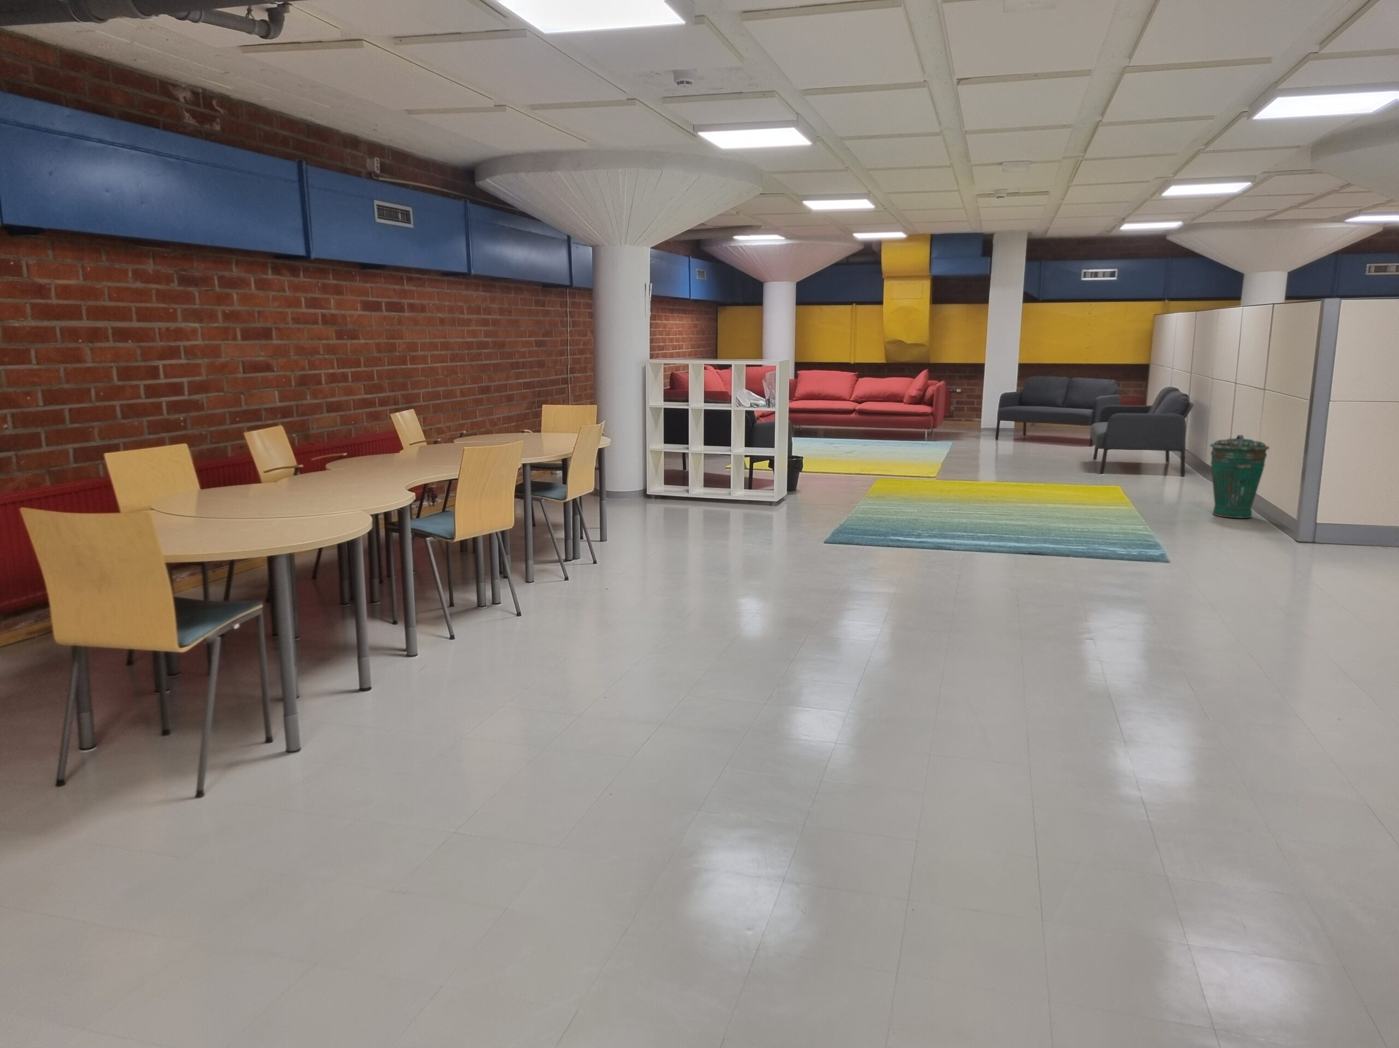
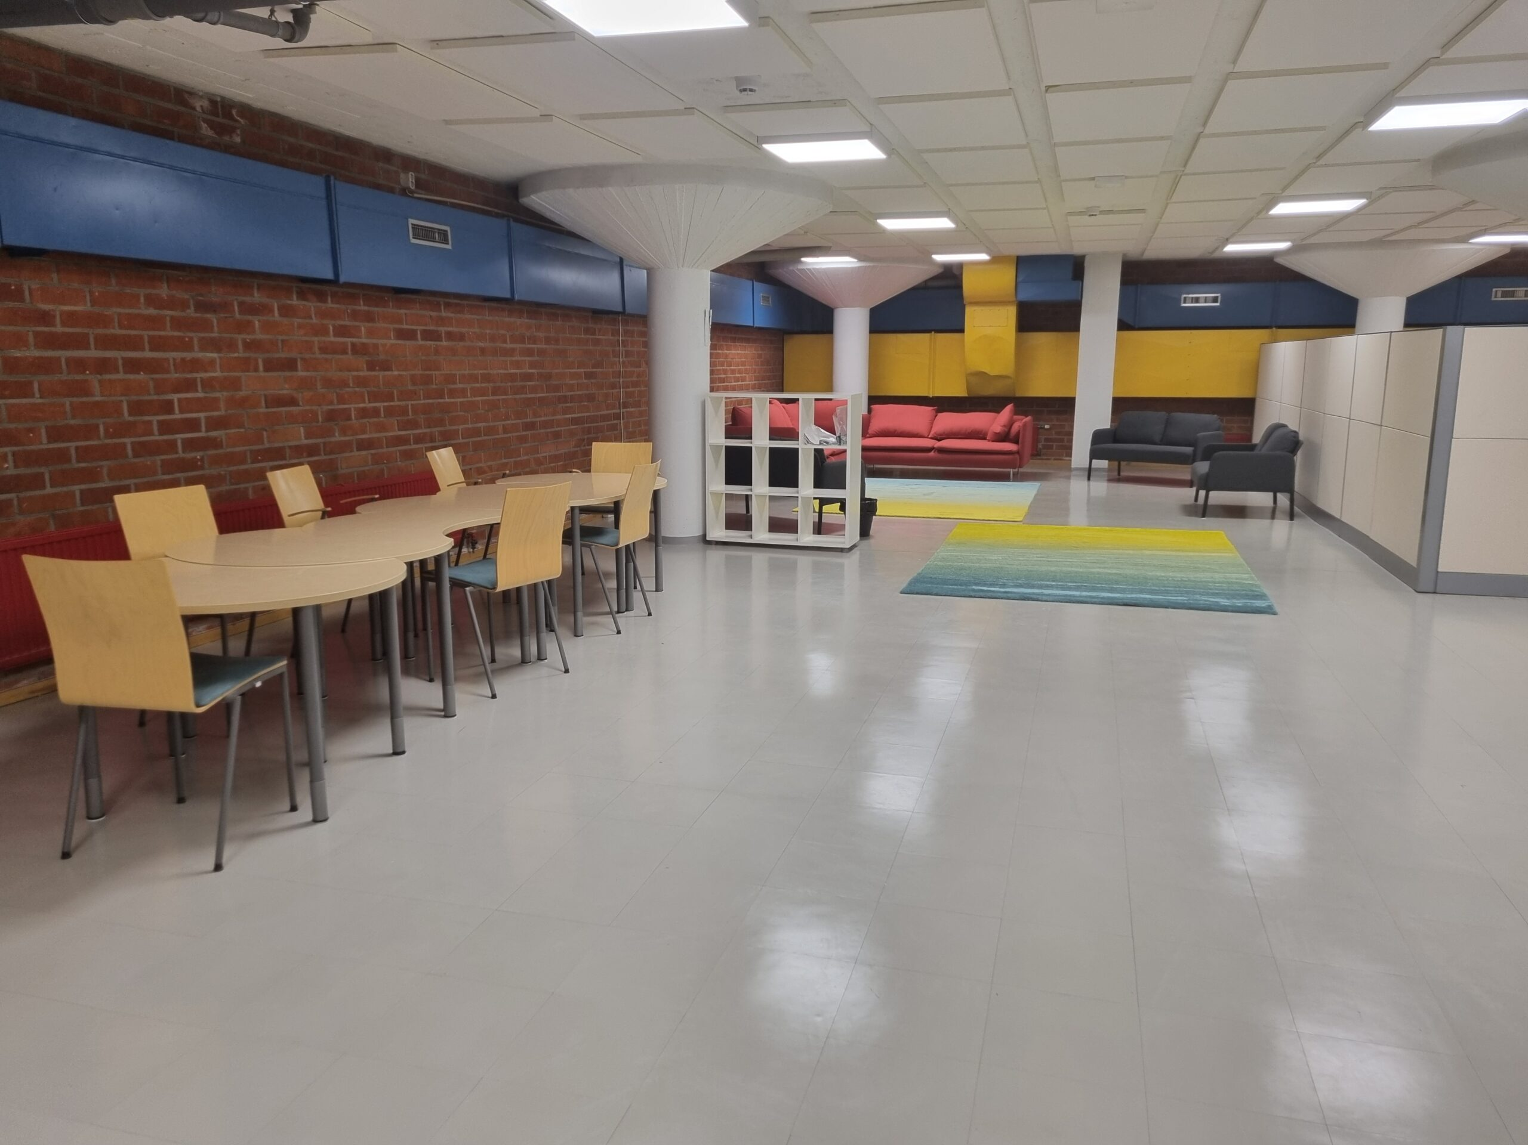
- trash can (1236, 476)
